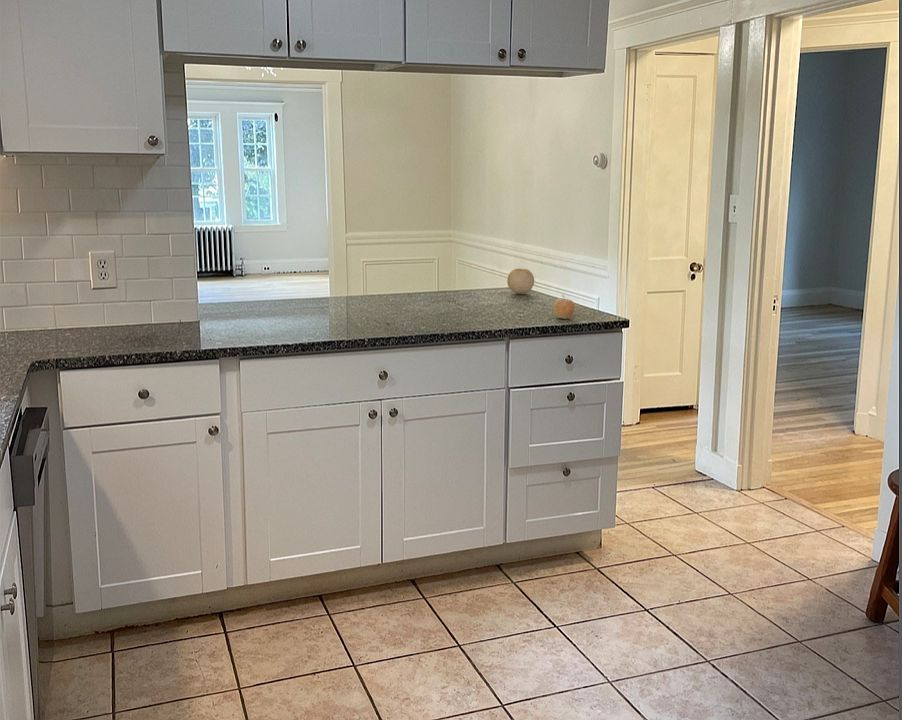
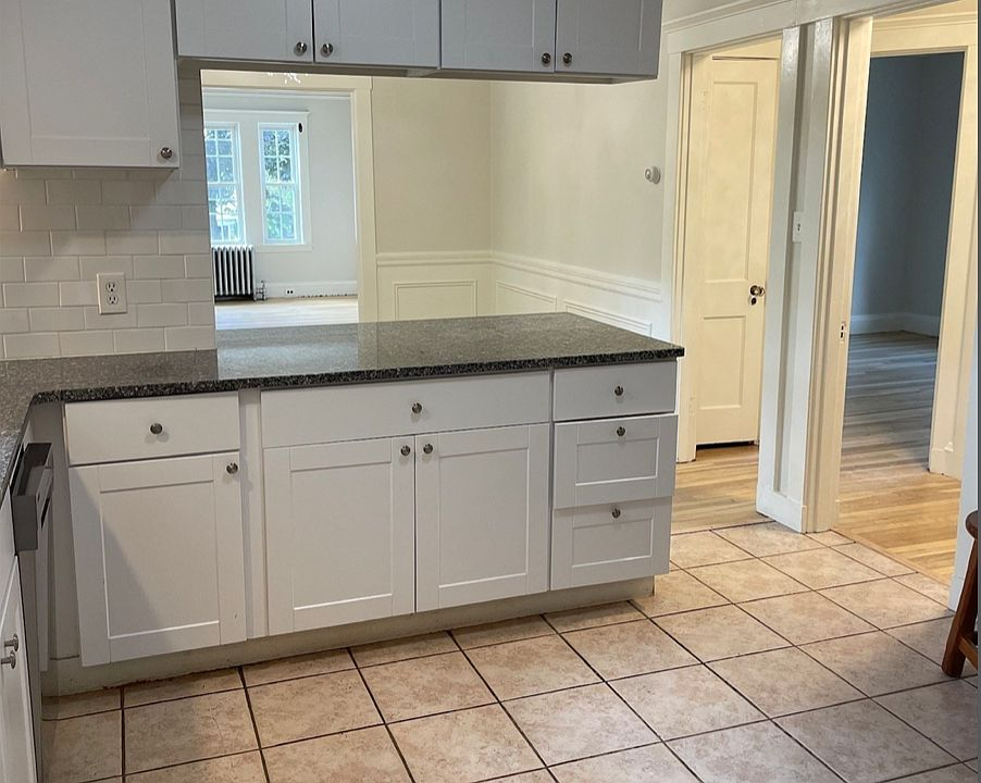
- fruit (520, 281)
- fruit (563, 306)
